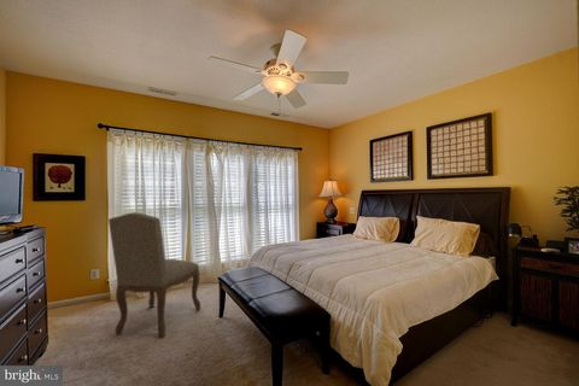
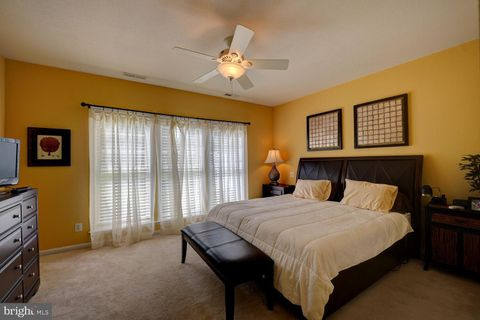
- chair (156, 265)
